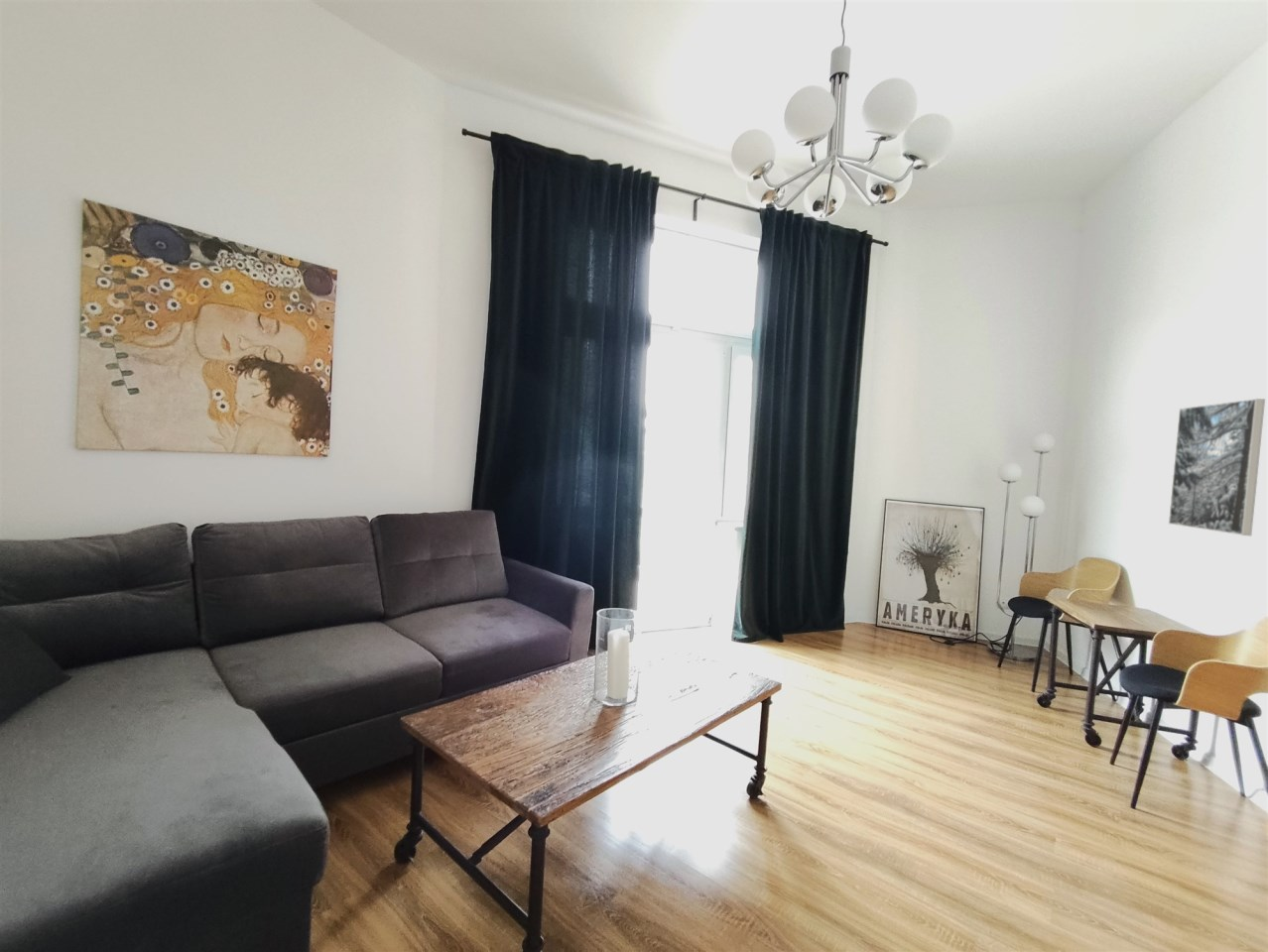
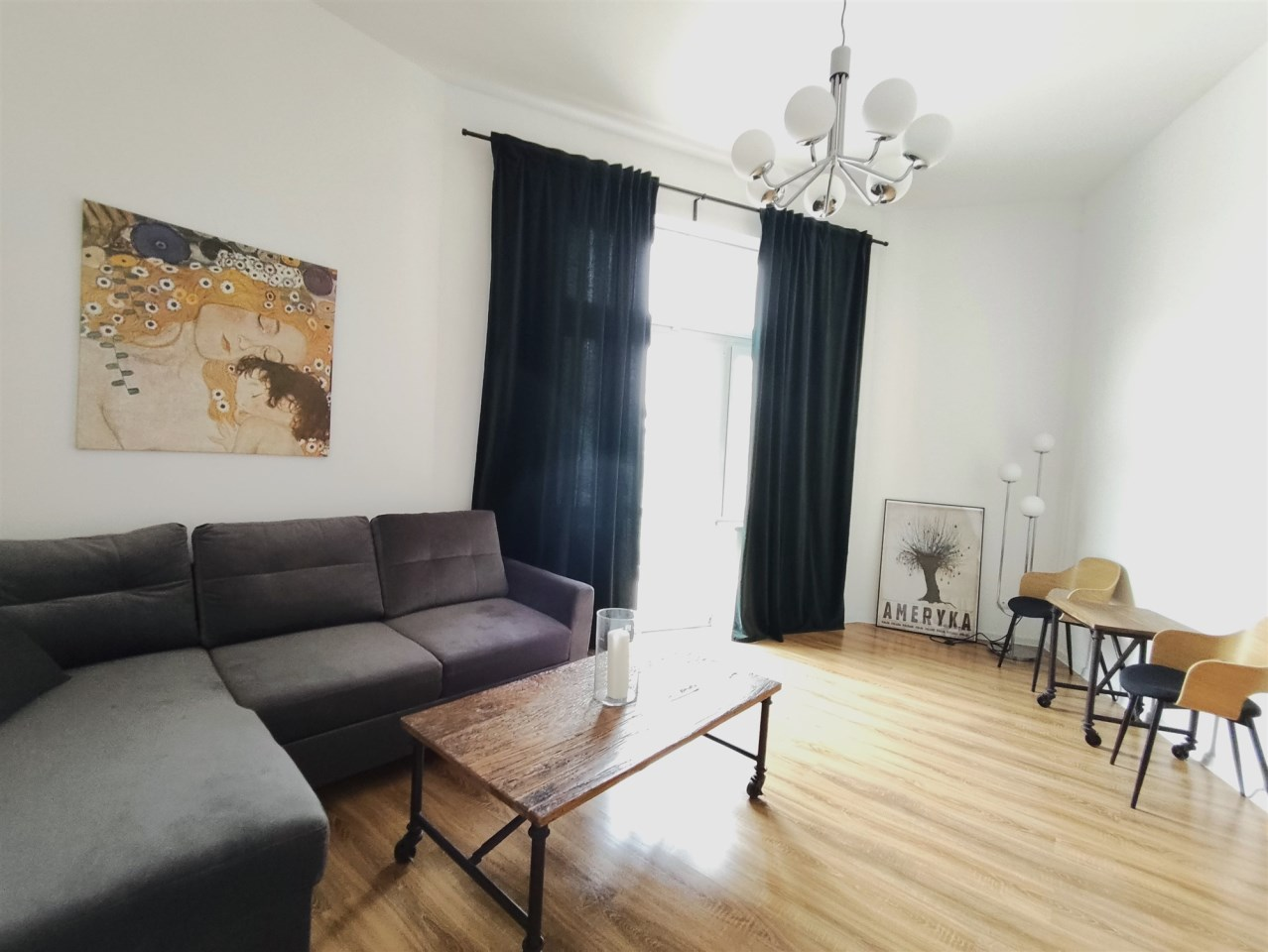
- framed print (1212, 466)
